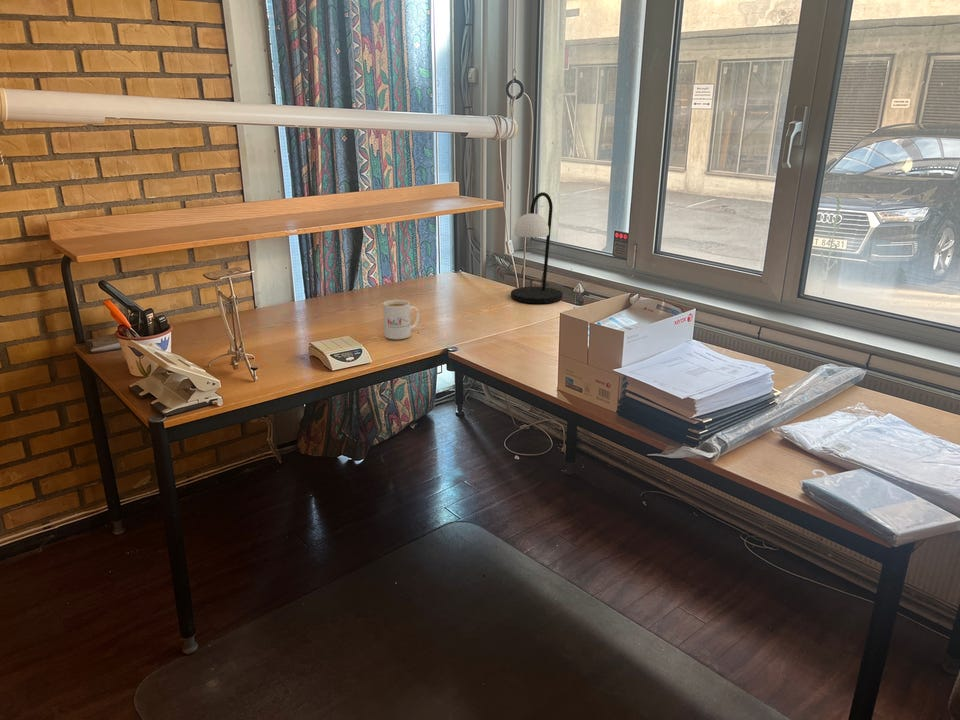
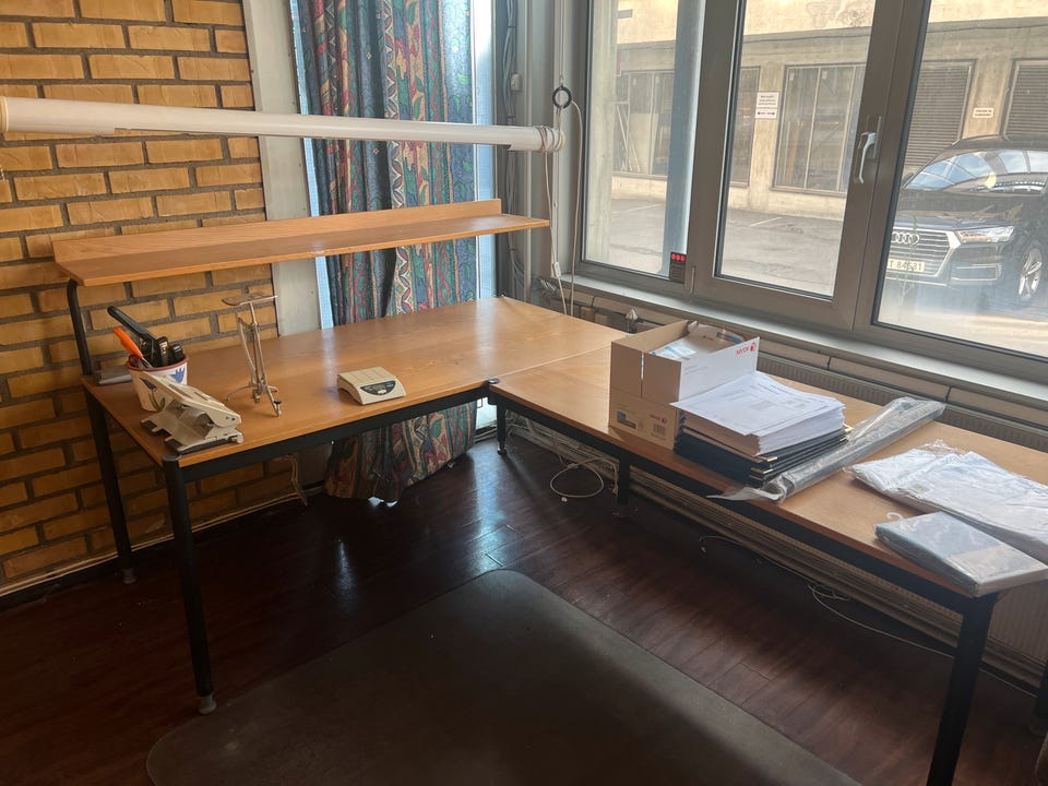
- table lamp (545, 249)
- mug (401, 318)
